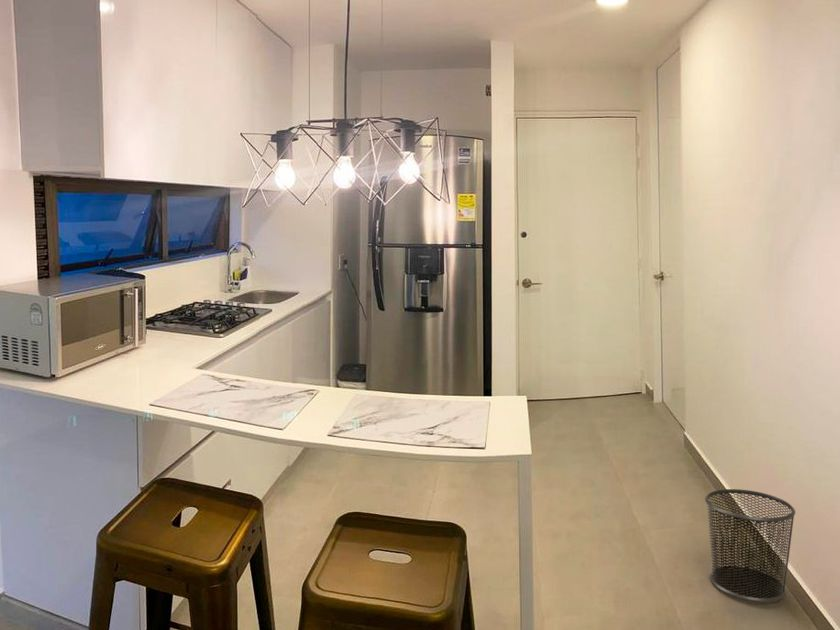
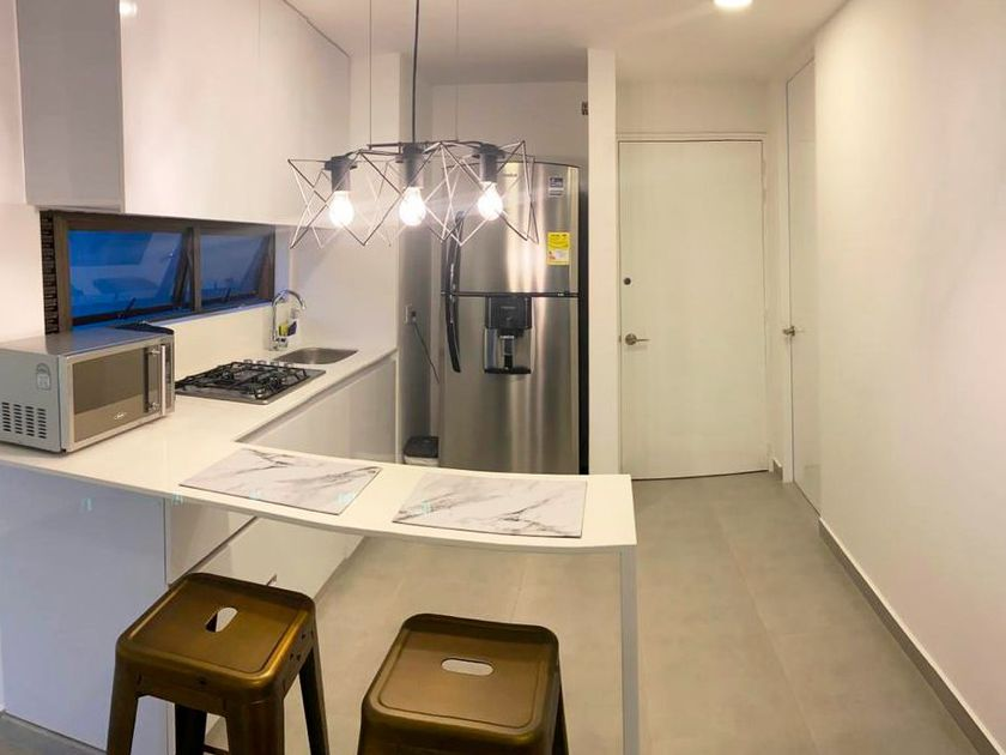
- waste bin (747, 544)
